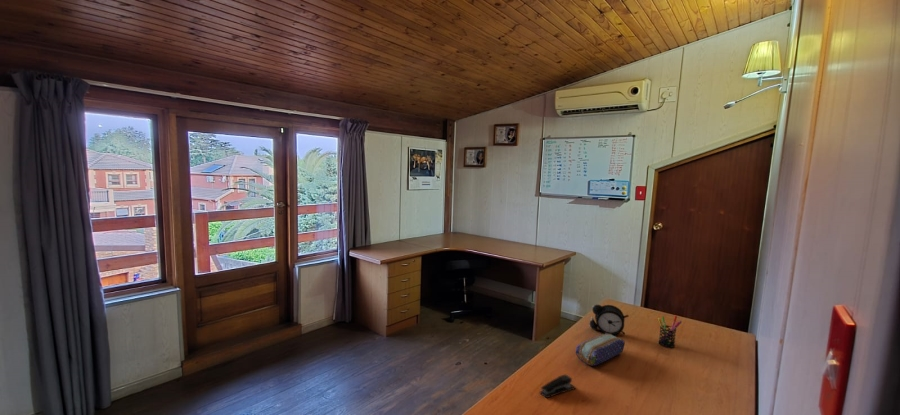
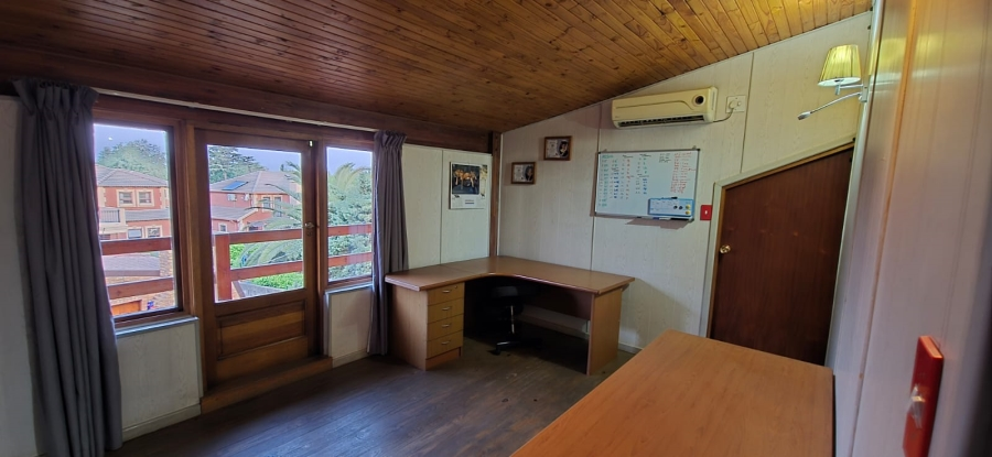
- alarm clock (608, 319)
- stapler (557, 384)
- pencil case (600, 348)
- pen holder (667, 329)
